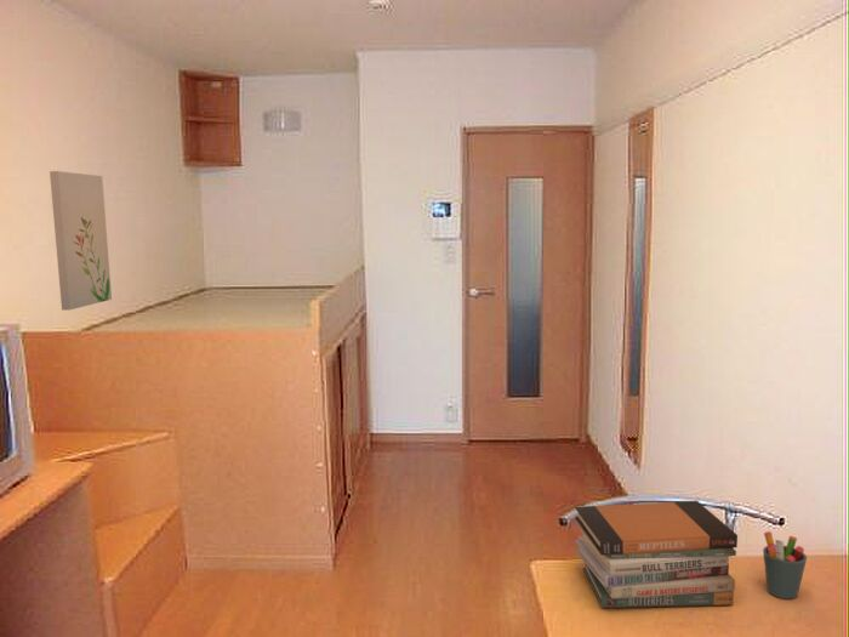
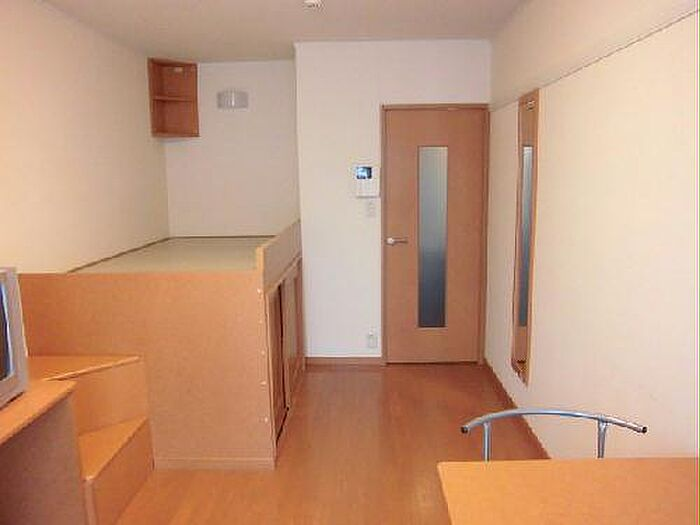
- pen holder (782, 562)
- book stack (651, 553)
- wall art (82, 239)
